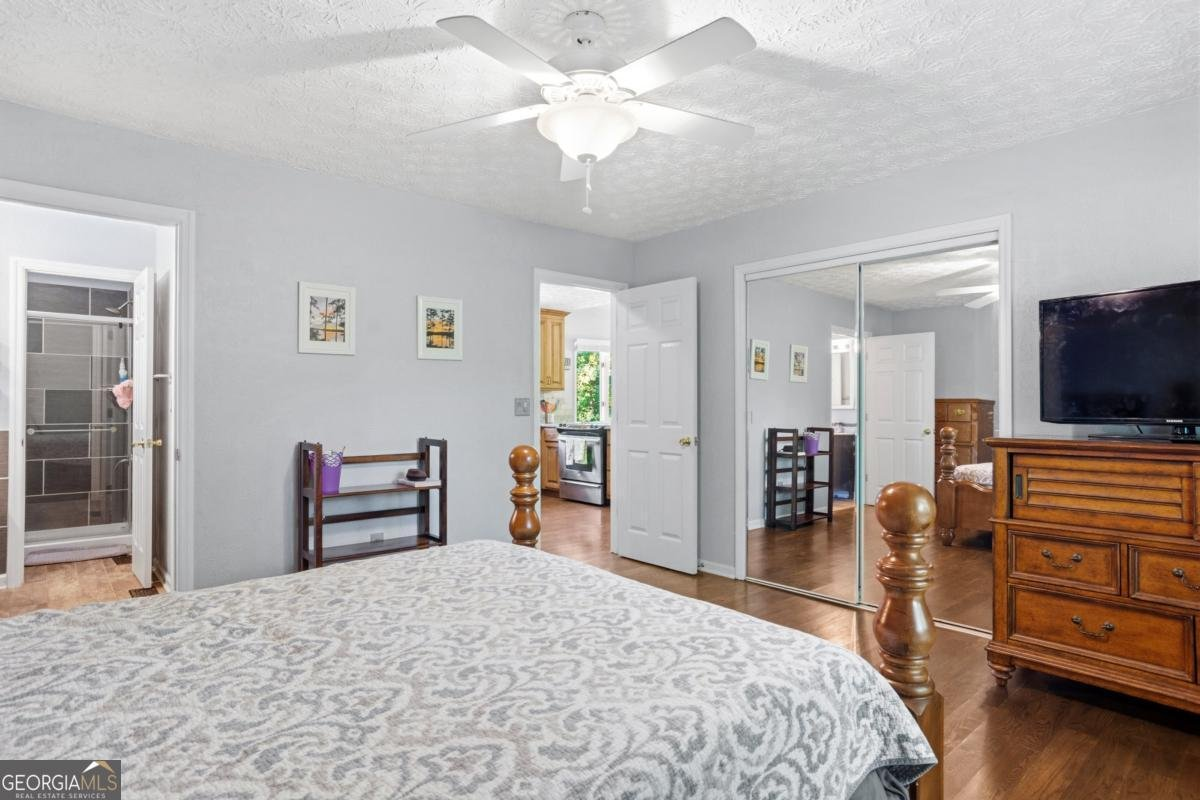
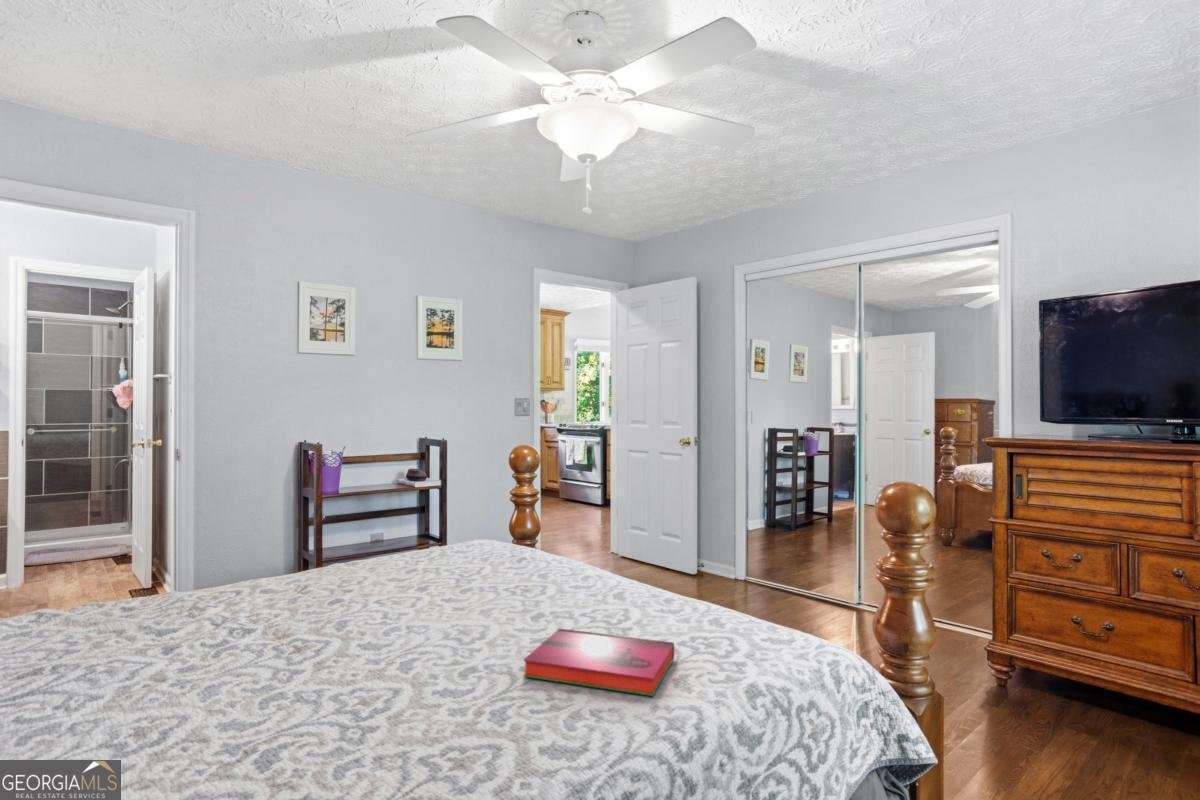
+ hardback book (601, 658)
